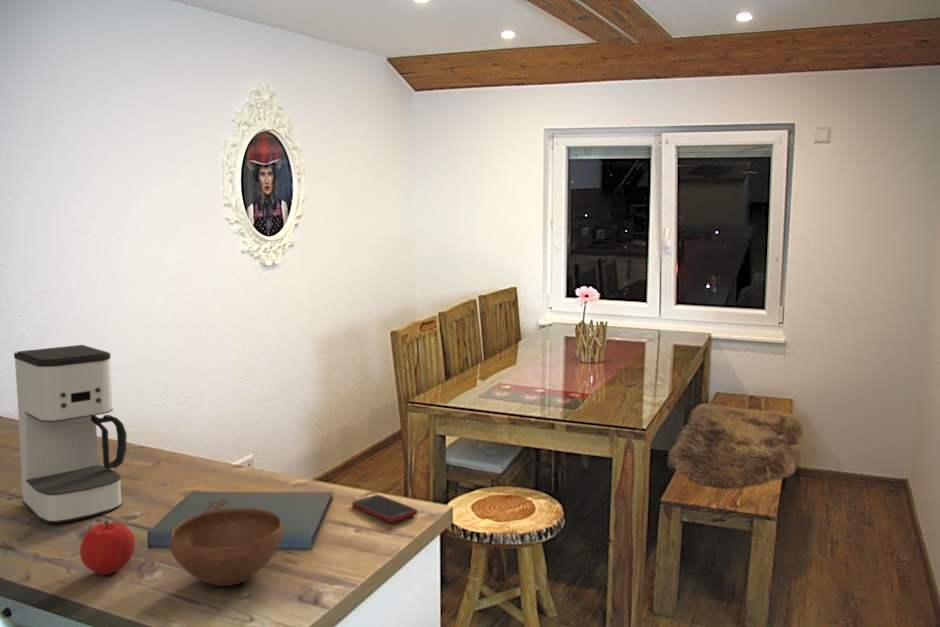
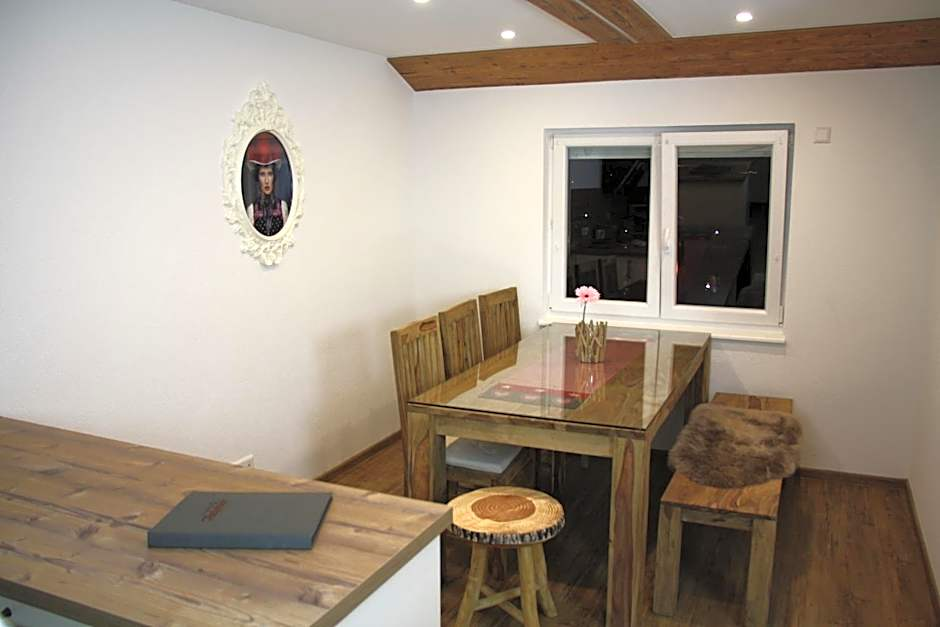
- coffee maker (77, 428)
- bowl (228, 554)
- fruit (108, 546)
- cell phone (384, 508)
